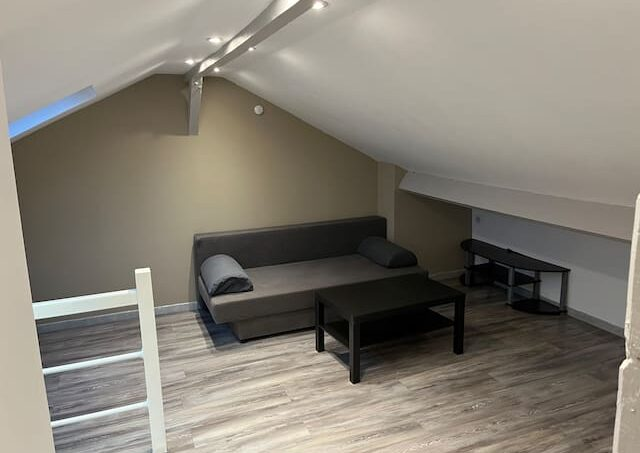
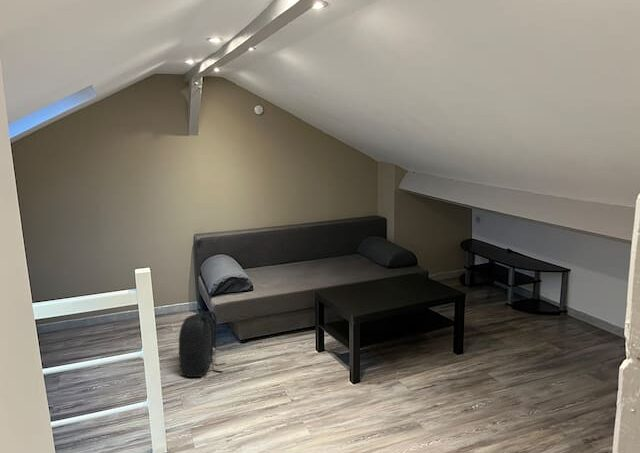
+ backpack (201, 339)
